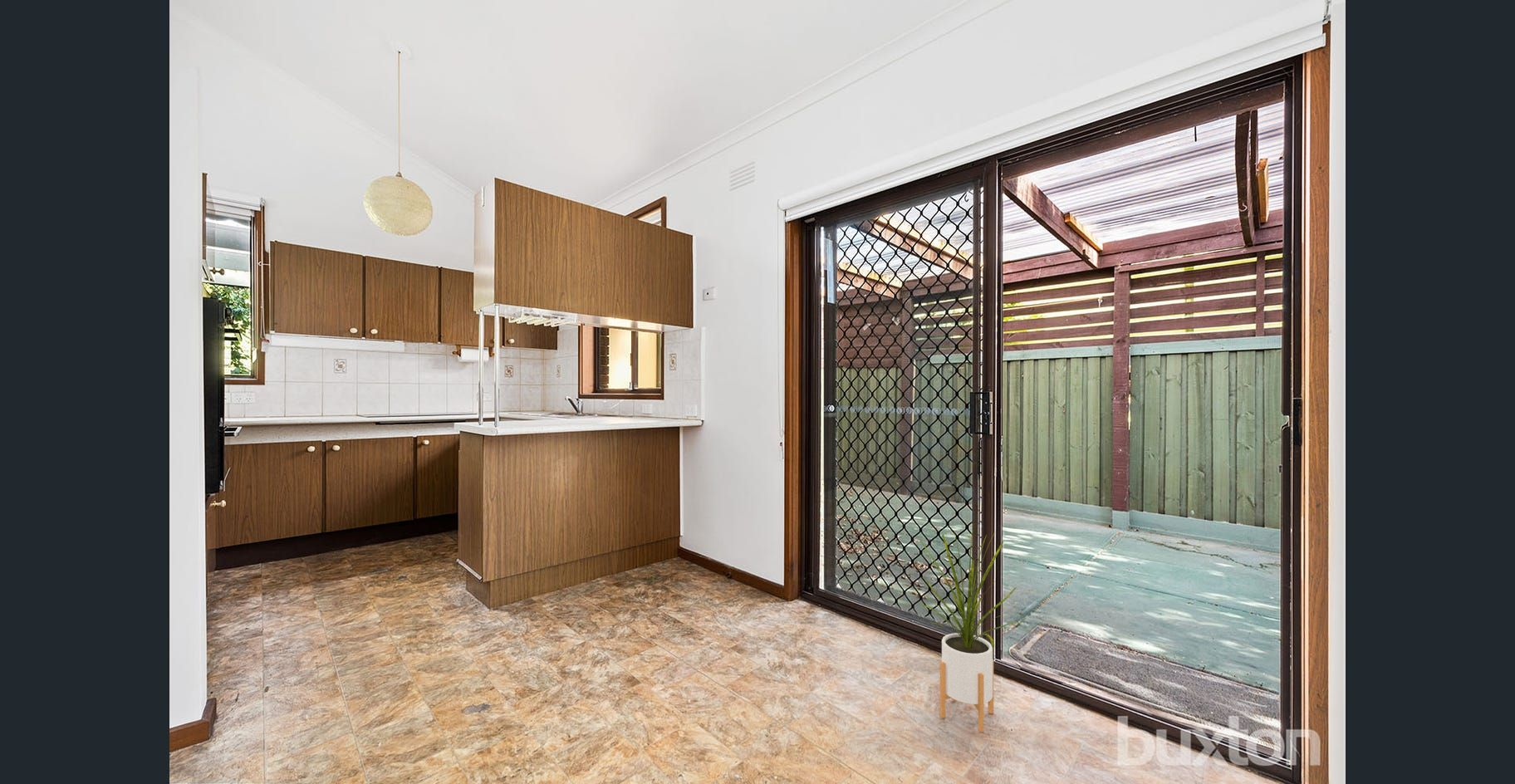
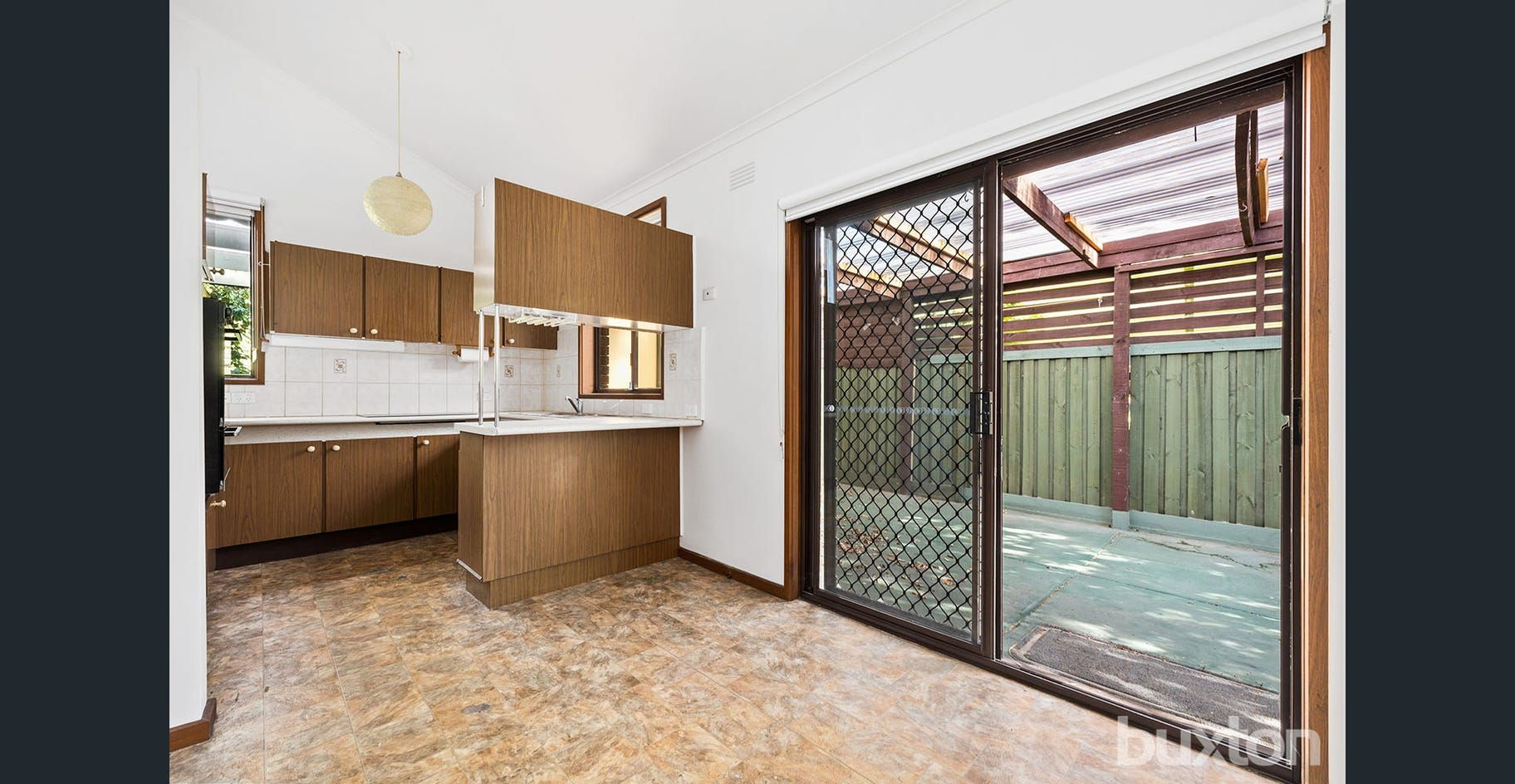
- house plant (967, 620)
